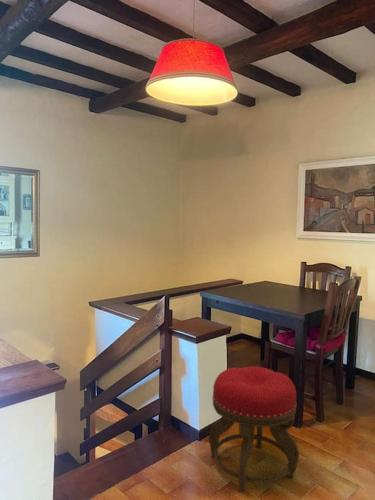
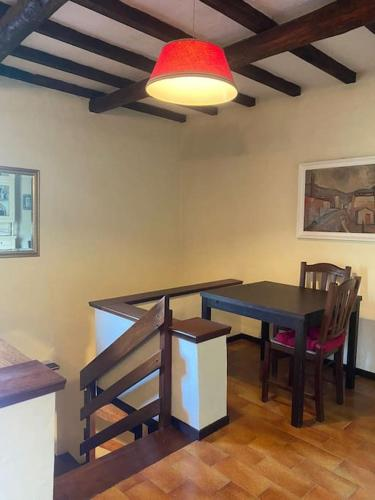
- stool (253, 421)
